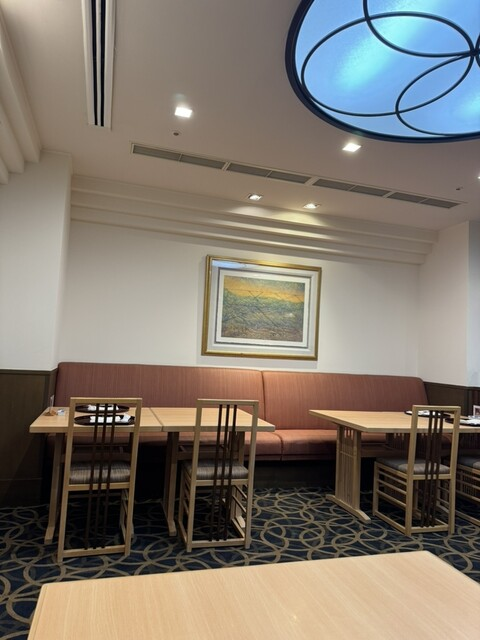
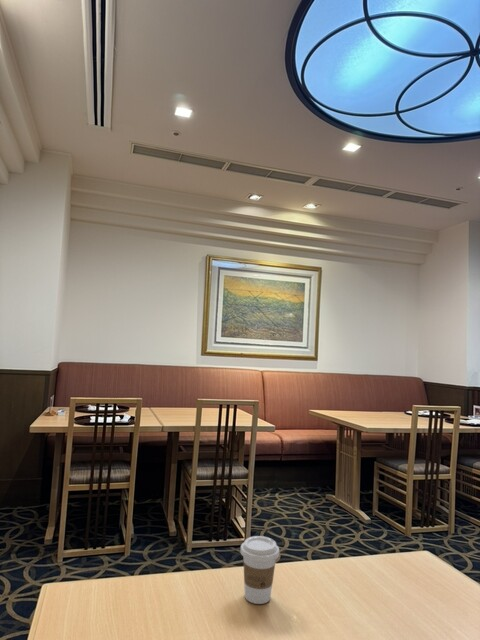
+ coffee cup (258, 569)
